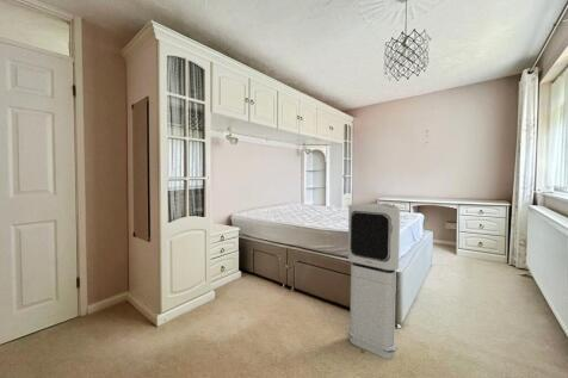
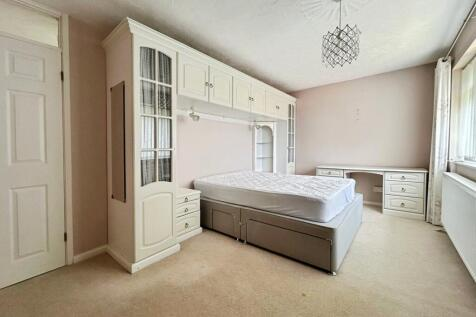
- air purifier (377, 272)
